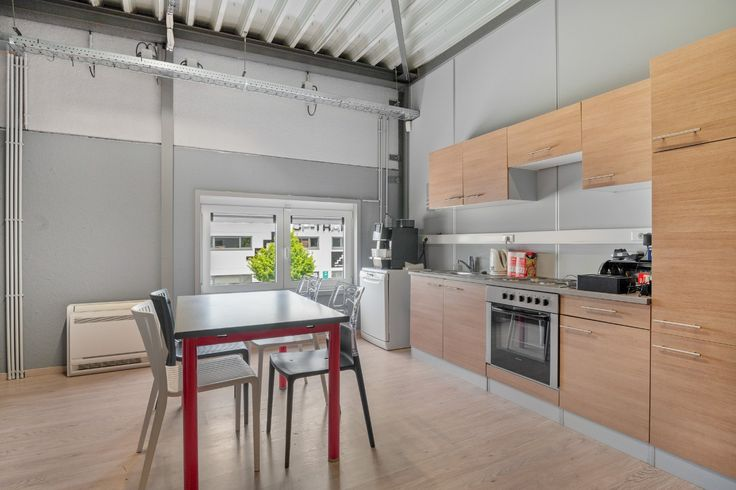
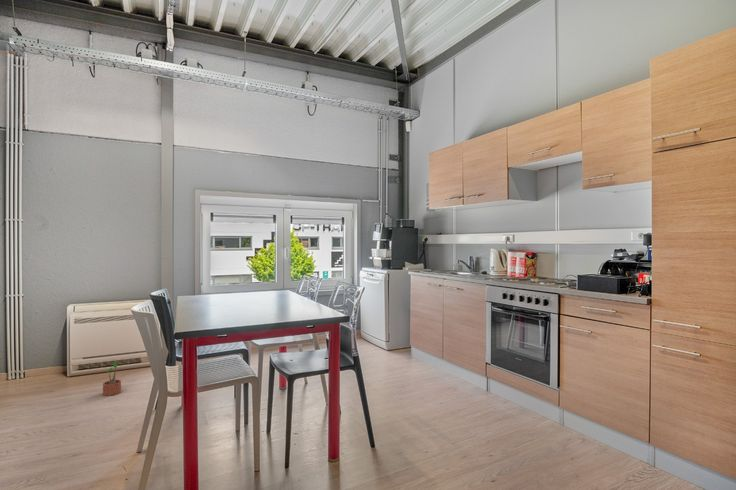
+ potted plant (114, 377)
